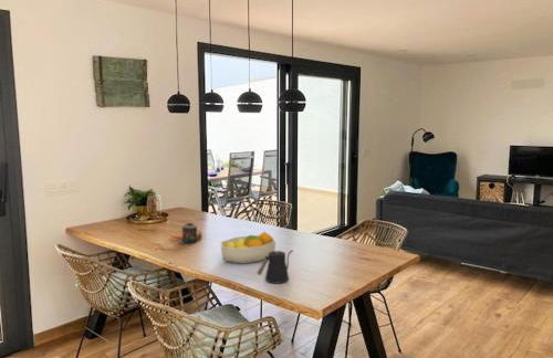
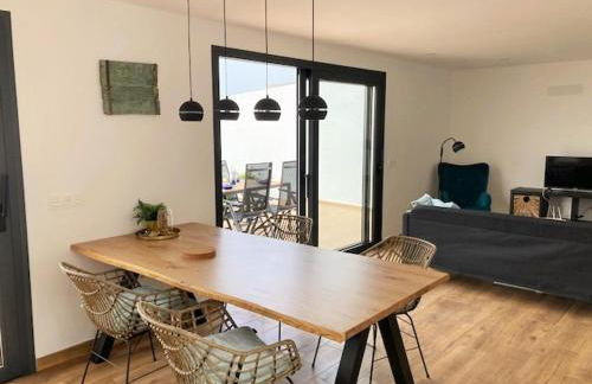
- kettle (275, 266)
- fruit bowl (248, 245)
- candle (187, 232)
